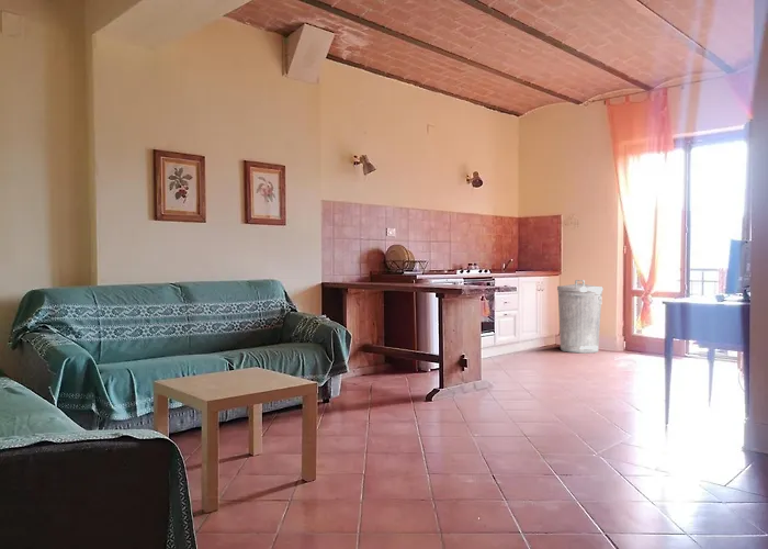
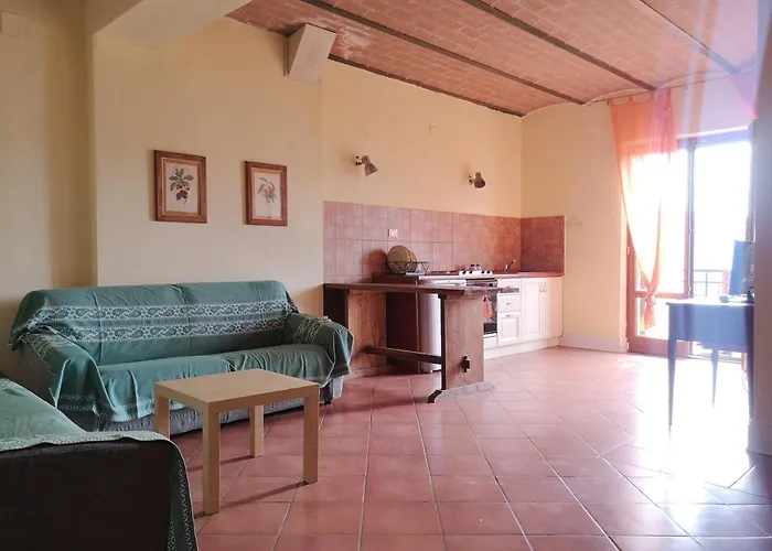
- trash can (579, 315)
